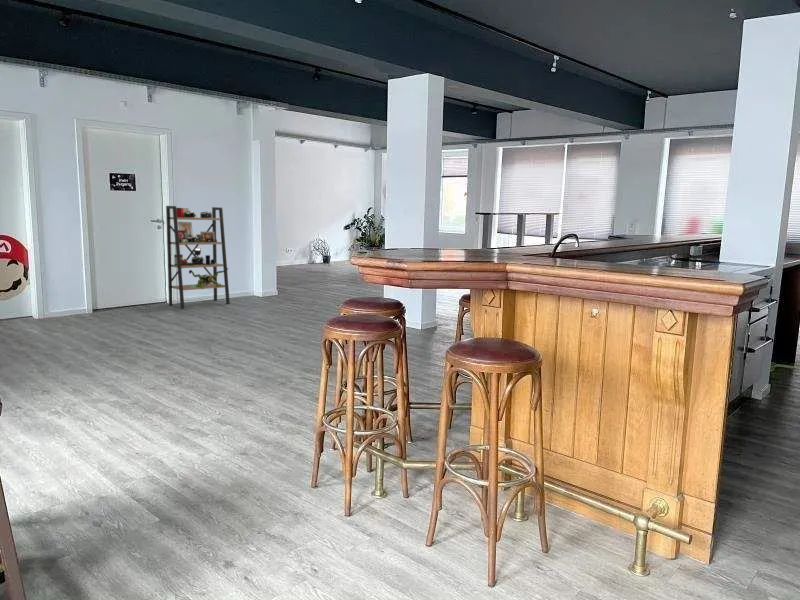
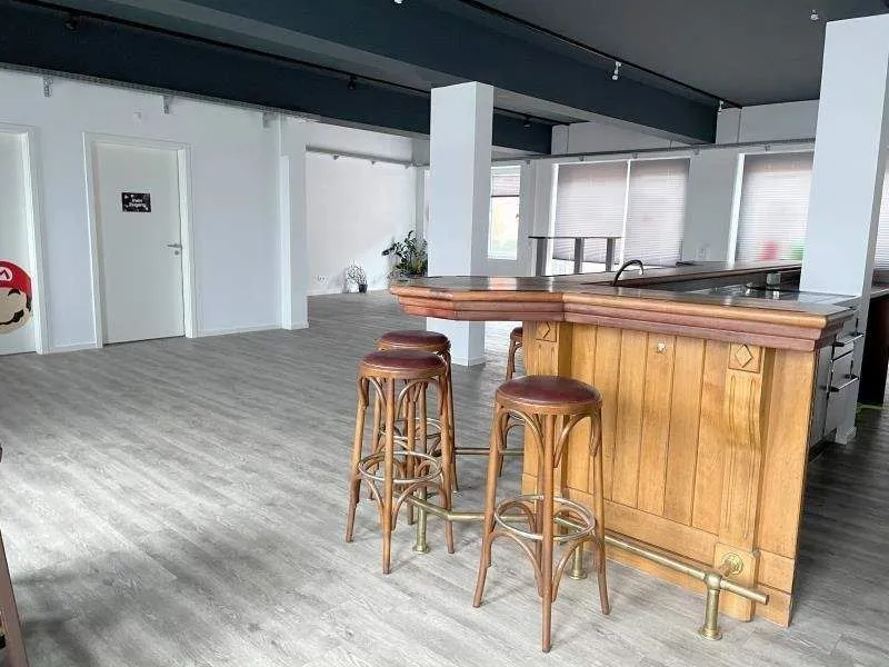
- shelving unit (198, 256)
